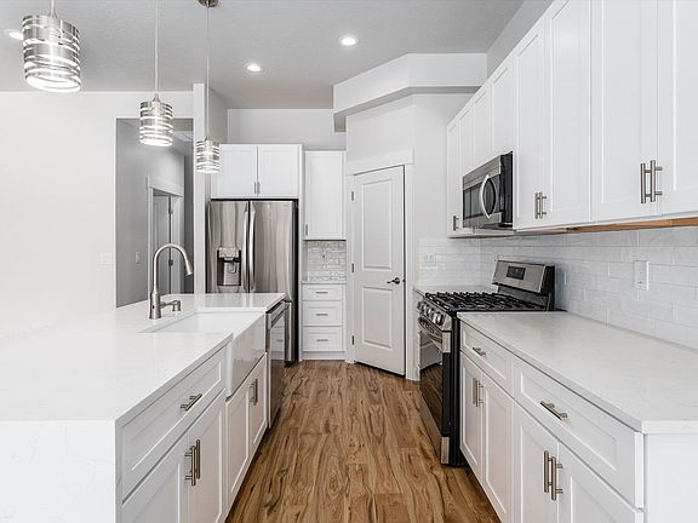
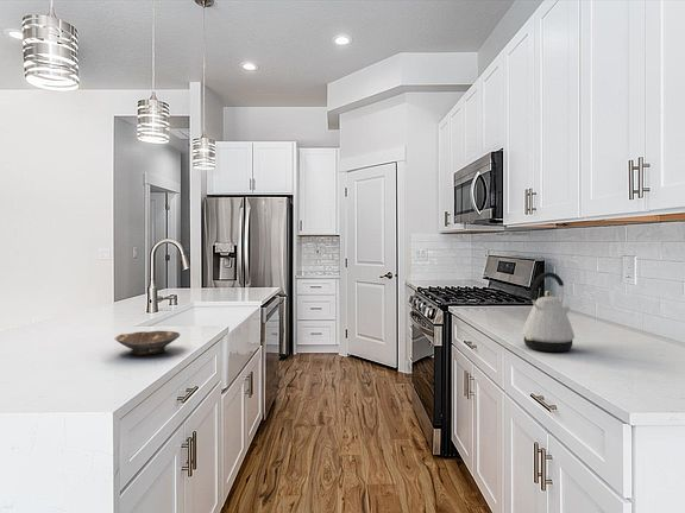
+ bowl (147, 343)
+ kettle (548, 310)
